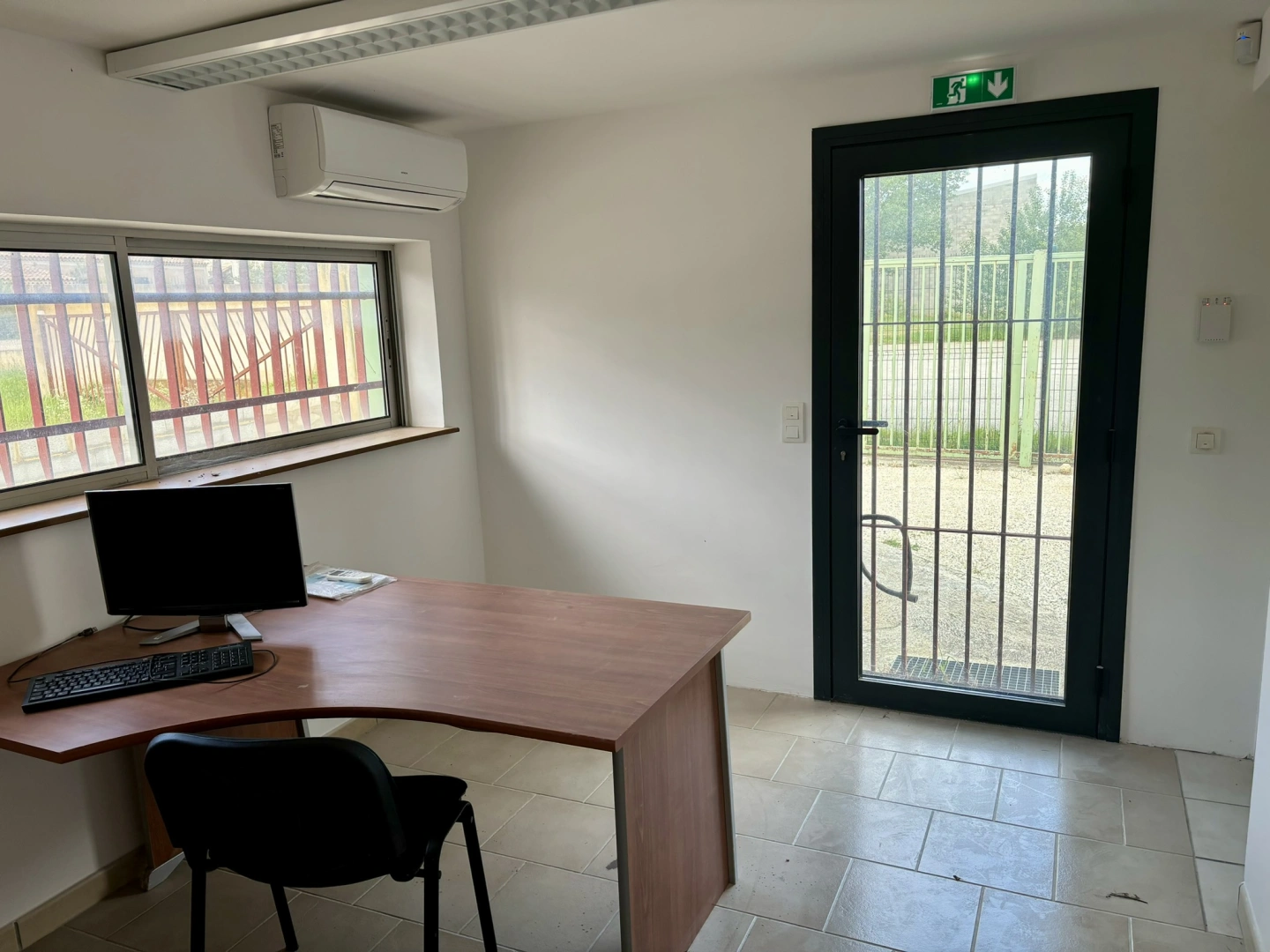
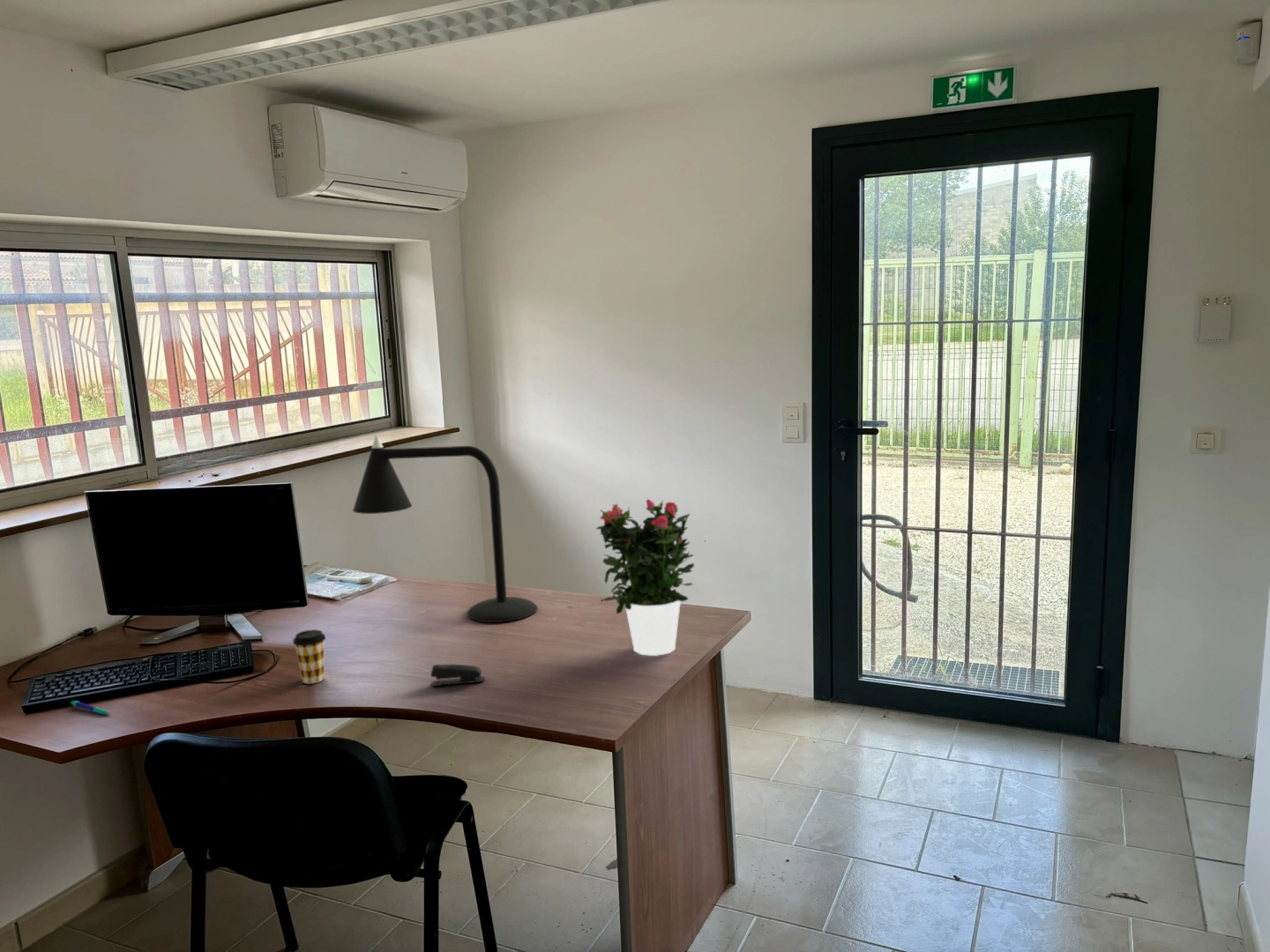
+ potted flower (648, 575)
+ pen (90, 708)
+ stapler (457, 673)
+ desk lamp (411, 506)
+ coffee cup (310, 657)
